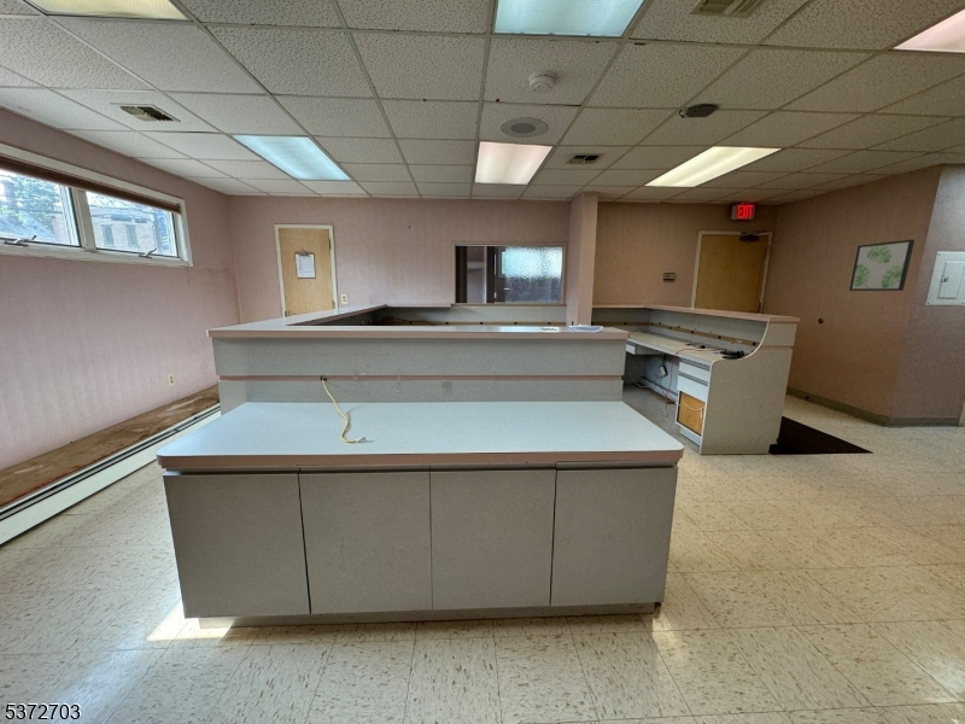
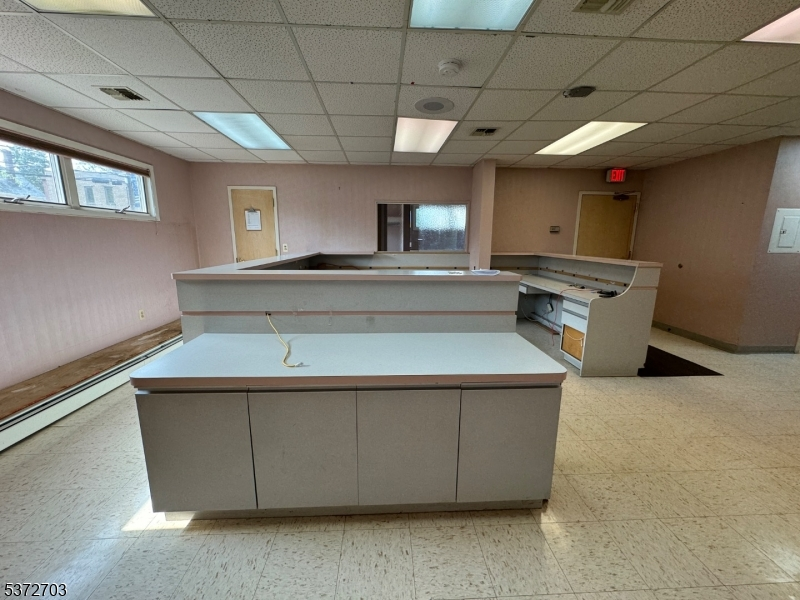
- wall art (879, 267)
